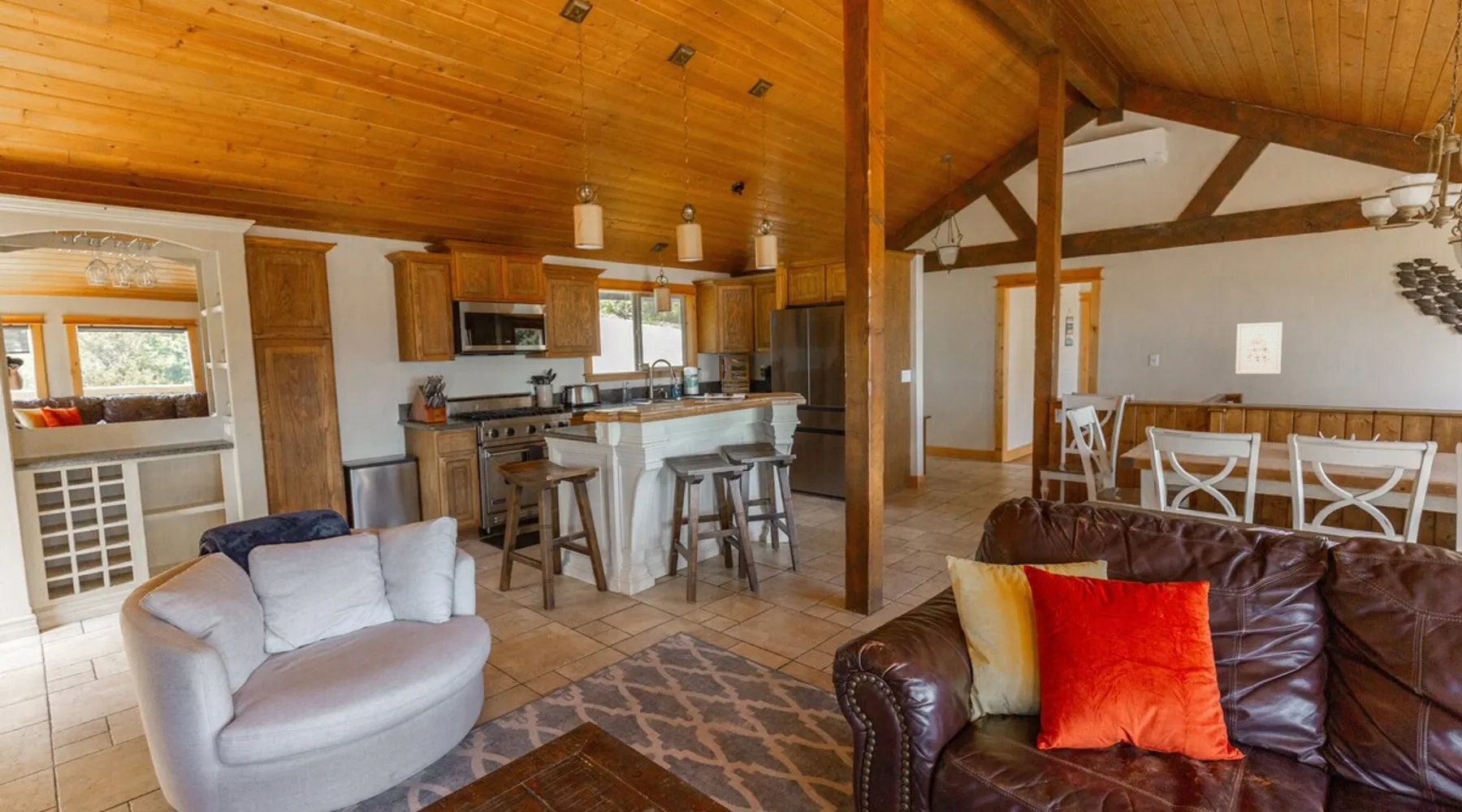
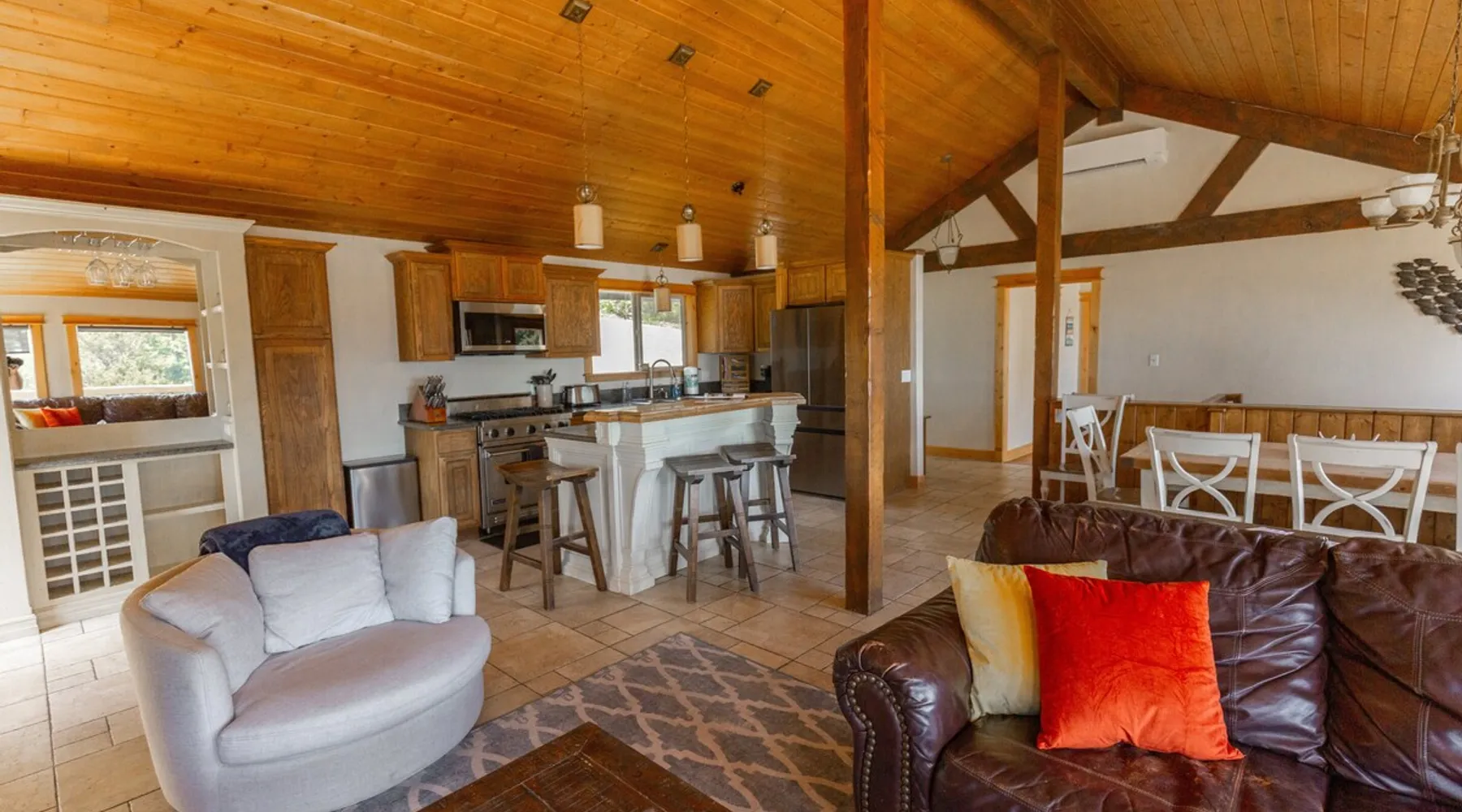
- wall art (1258, 348)
